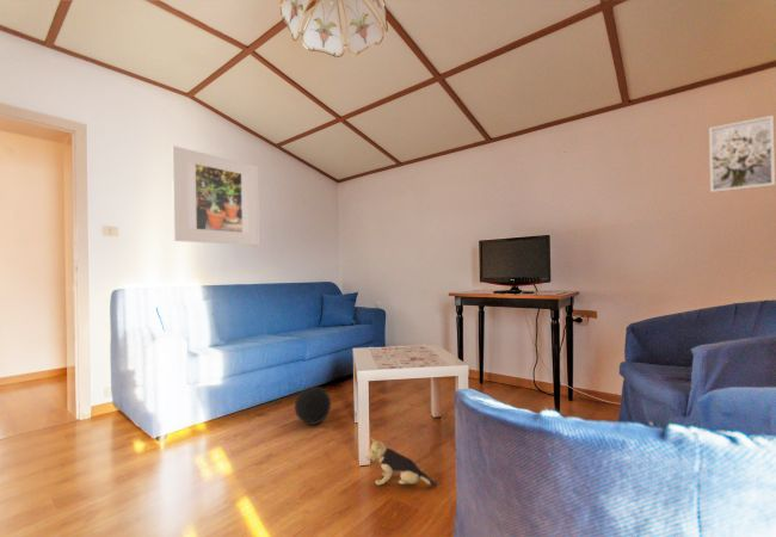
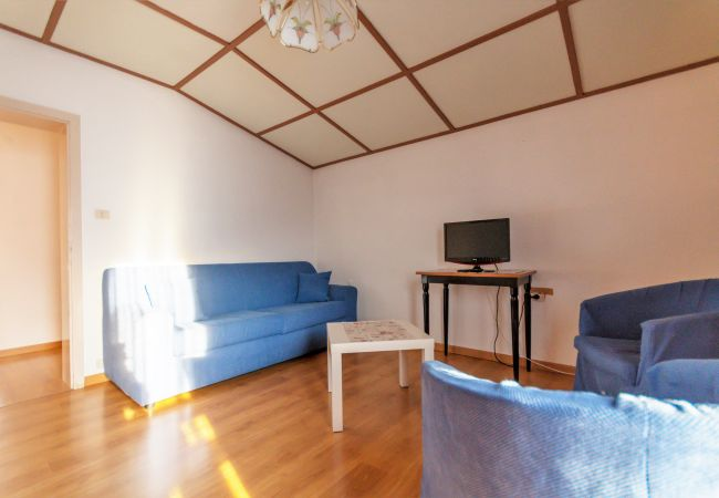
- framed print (220, 199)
- wall art (740, 155)
- plush toy (401, 459)
- ball (313, 405)
